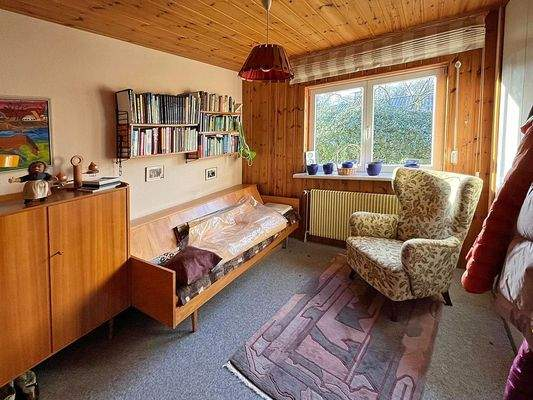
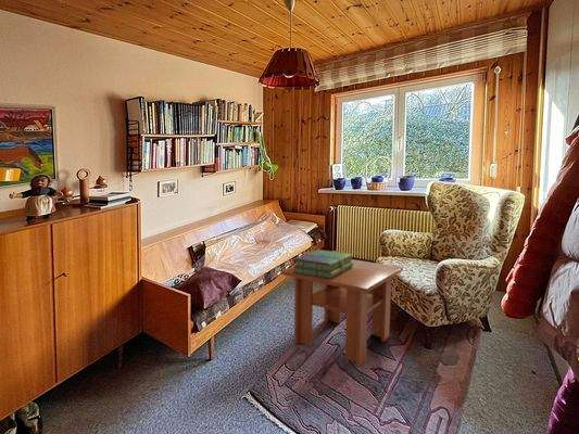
+ coffee table (343, 305)
+ stack of books (324, 261)
